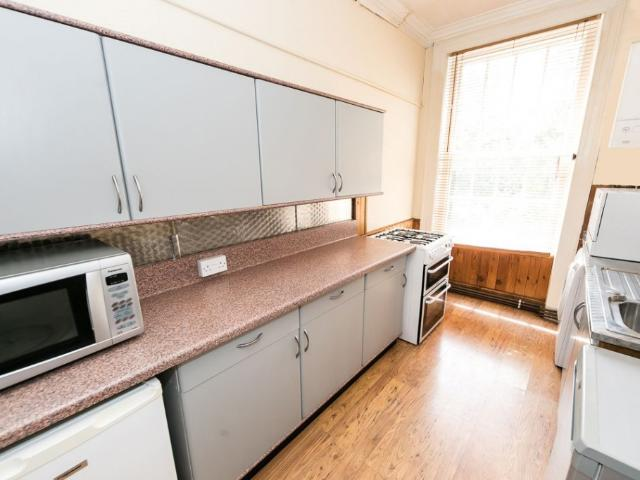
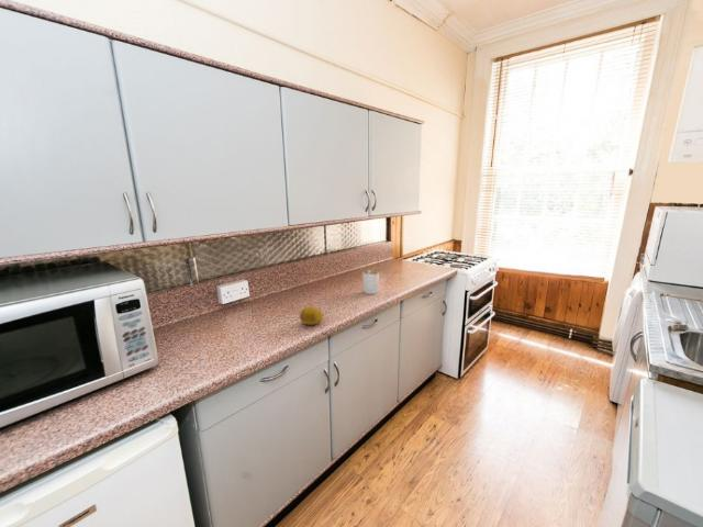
+ fruit (311, 315)
+ utensil holder (372, 278)
